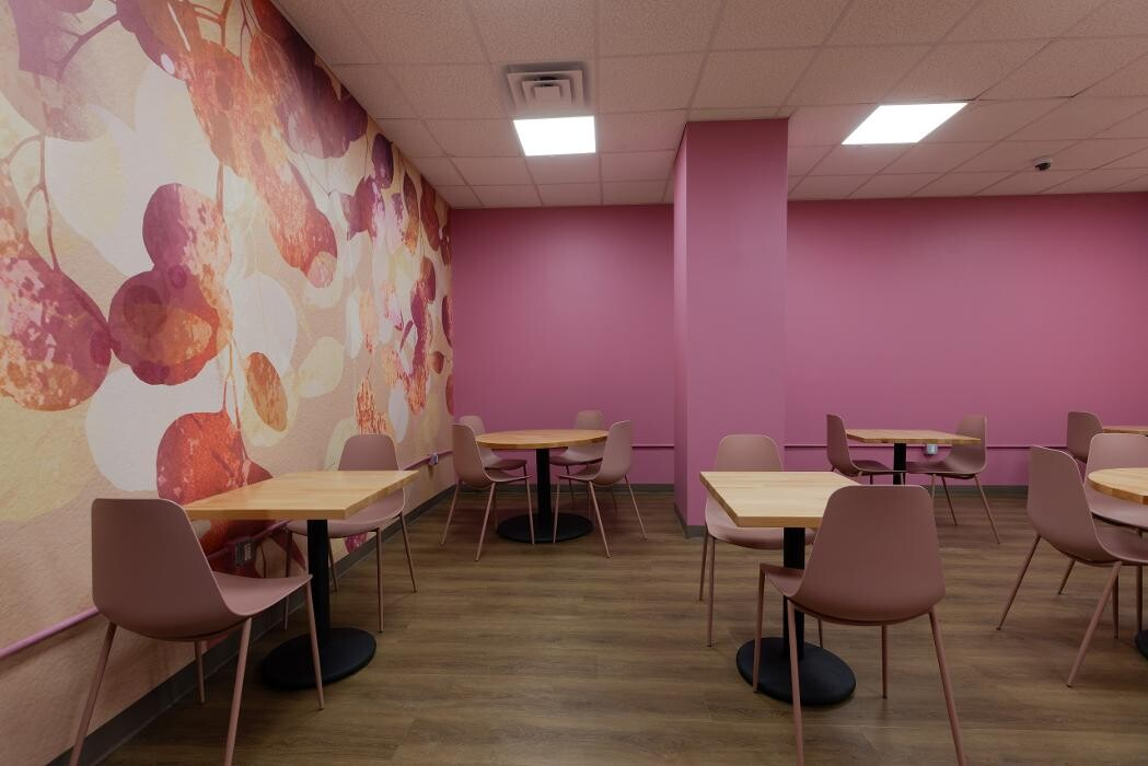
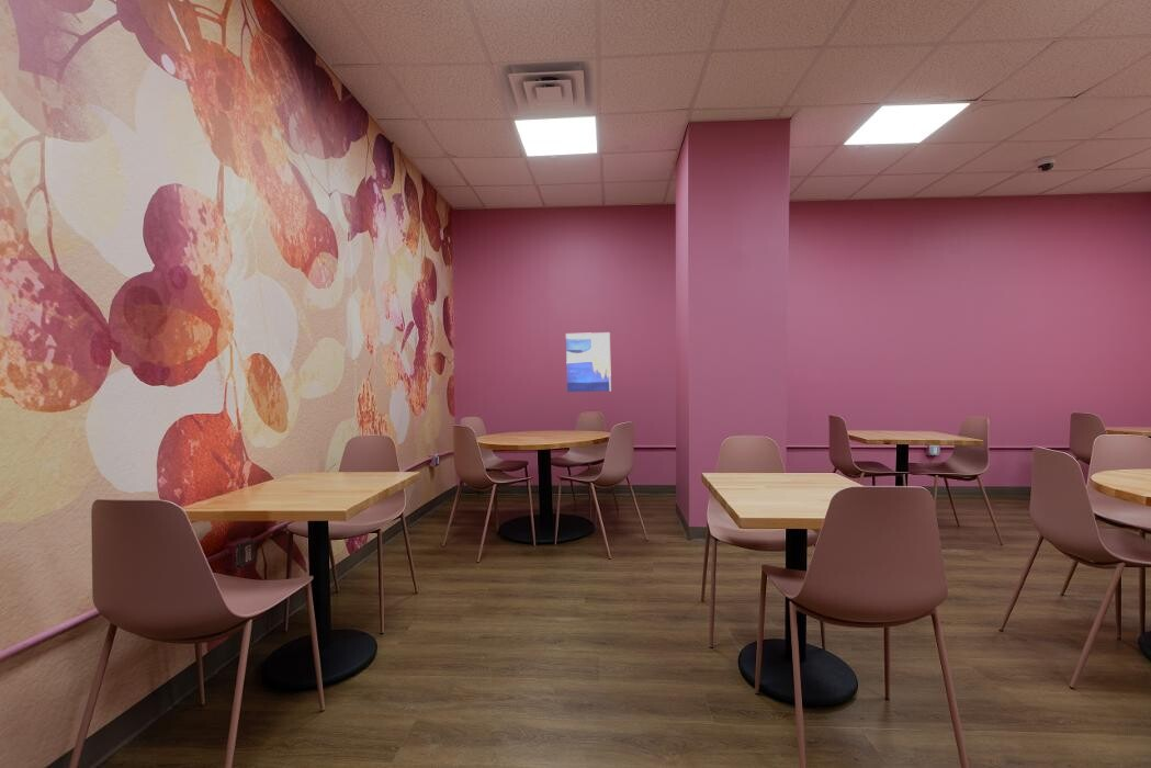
+ wall art (588, 362)
